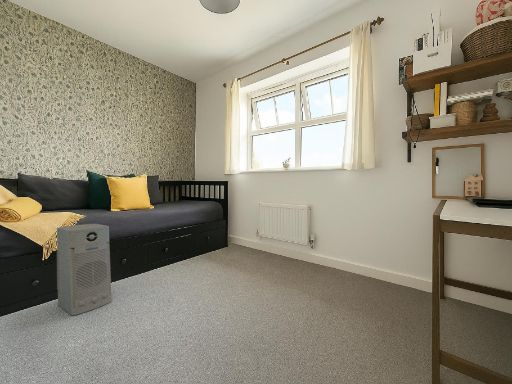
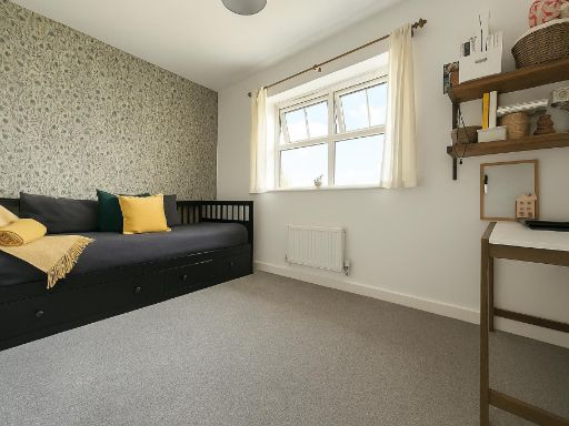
- air purifier (84, 264)
